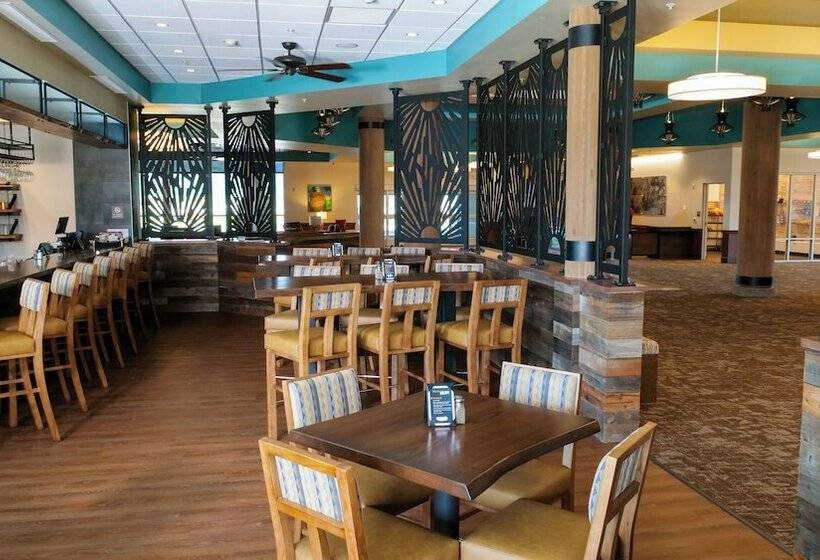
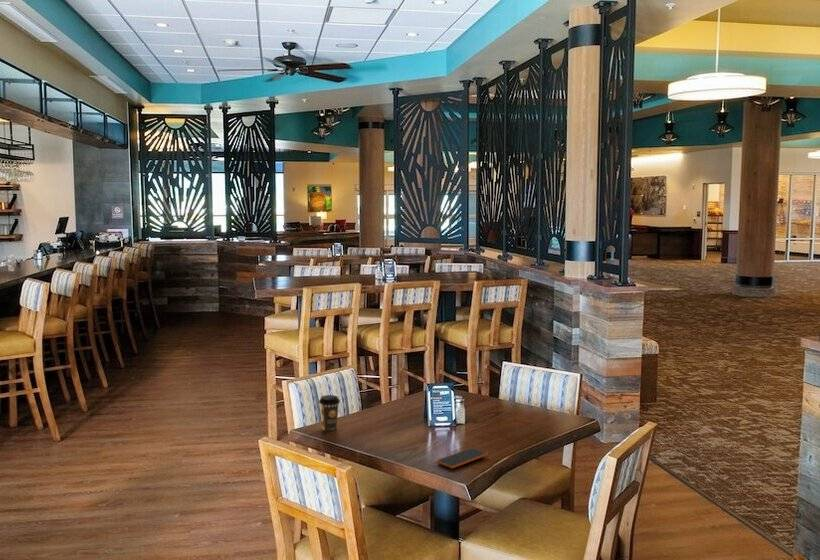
+ coffee cup (329, 413)
+ smartphone (462, 457)
